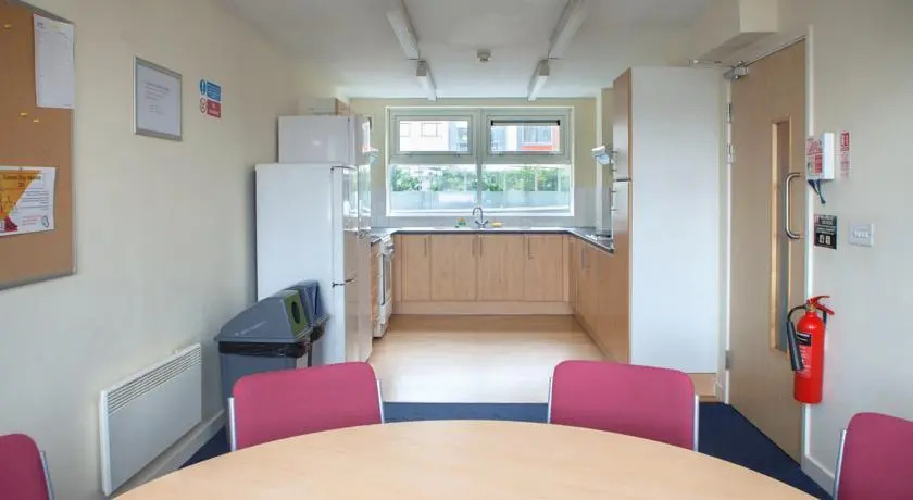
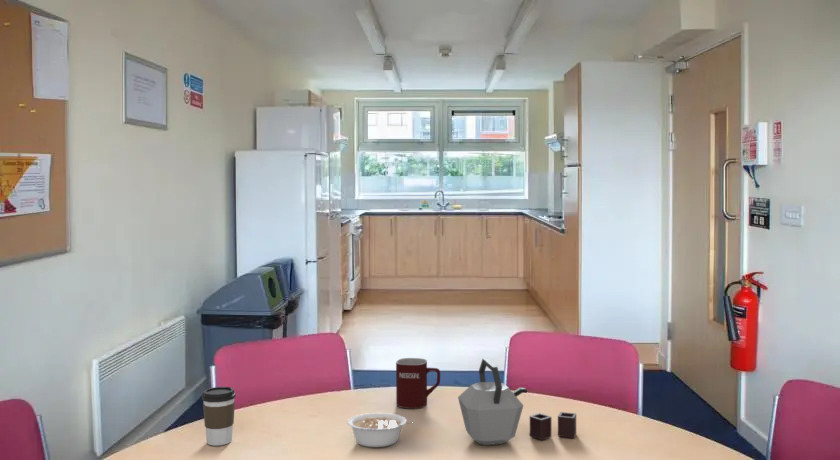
+ legume (379, 428)
+ coffee cup (219, 415)
+ kettle (518, 399)
+ mug (418, 383)
